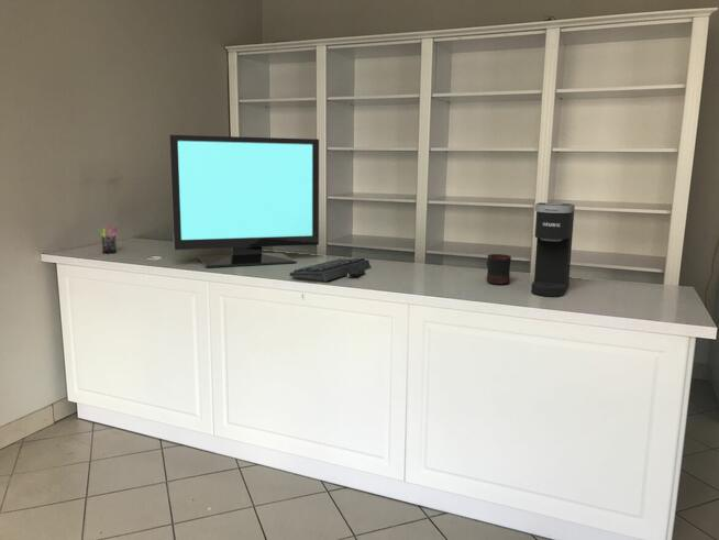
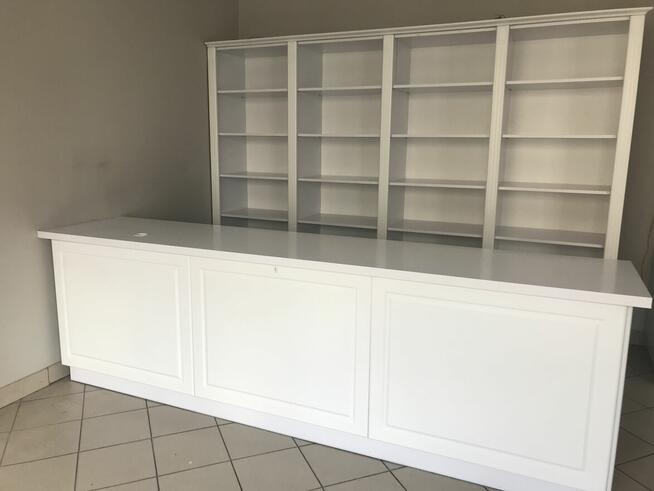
- mug (496, 268)
- pen holder (107, 238)
- keyboard (338, 267)
- monitor (245, 200)
- coffee maker (553, 246)
